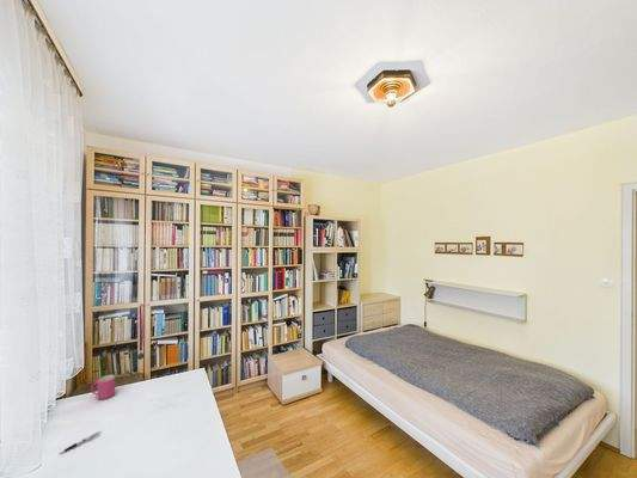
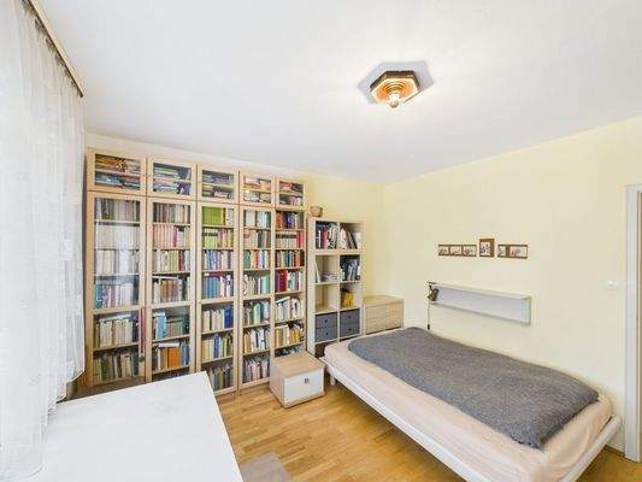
- mug (103, 387)
- pen (80, 442)
